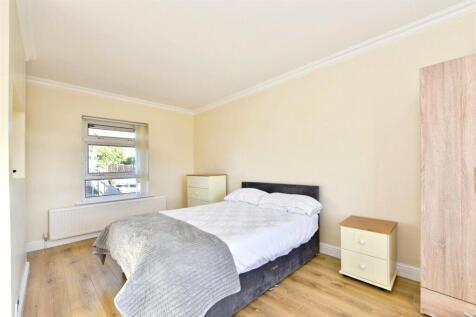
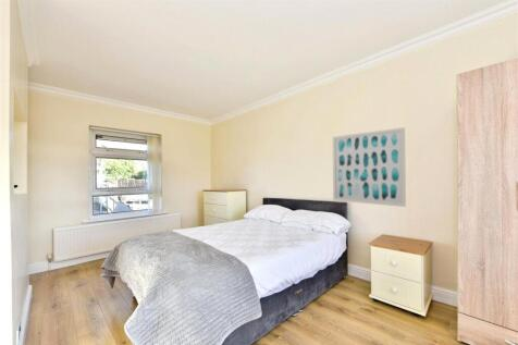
+ wall art (365, 168)
